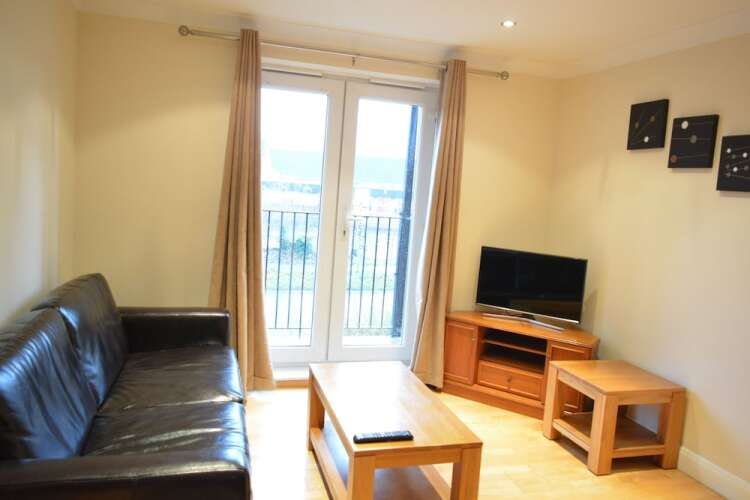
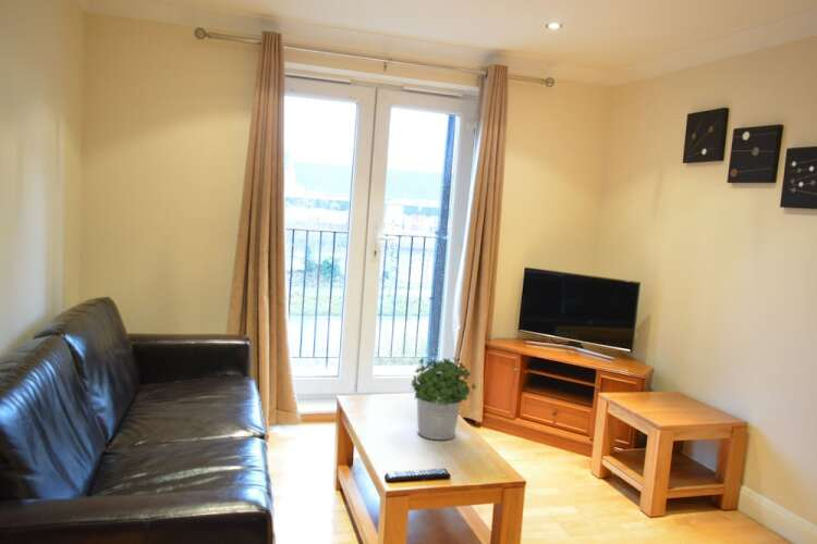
+ potted plant (442, 395)
